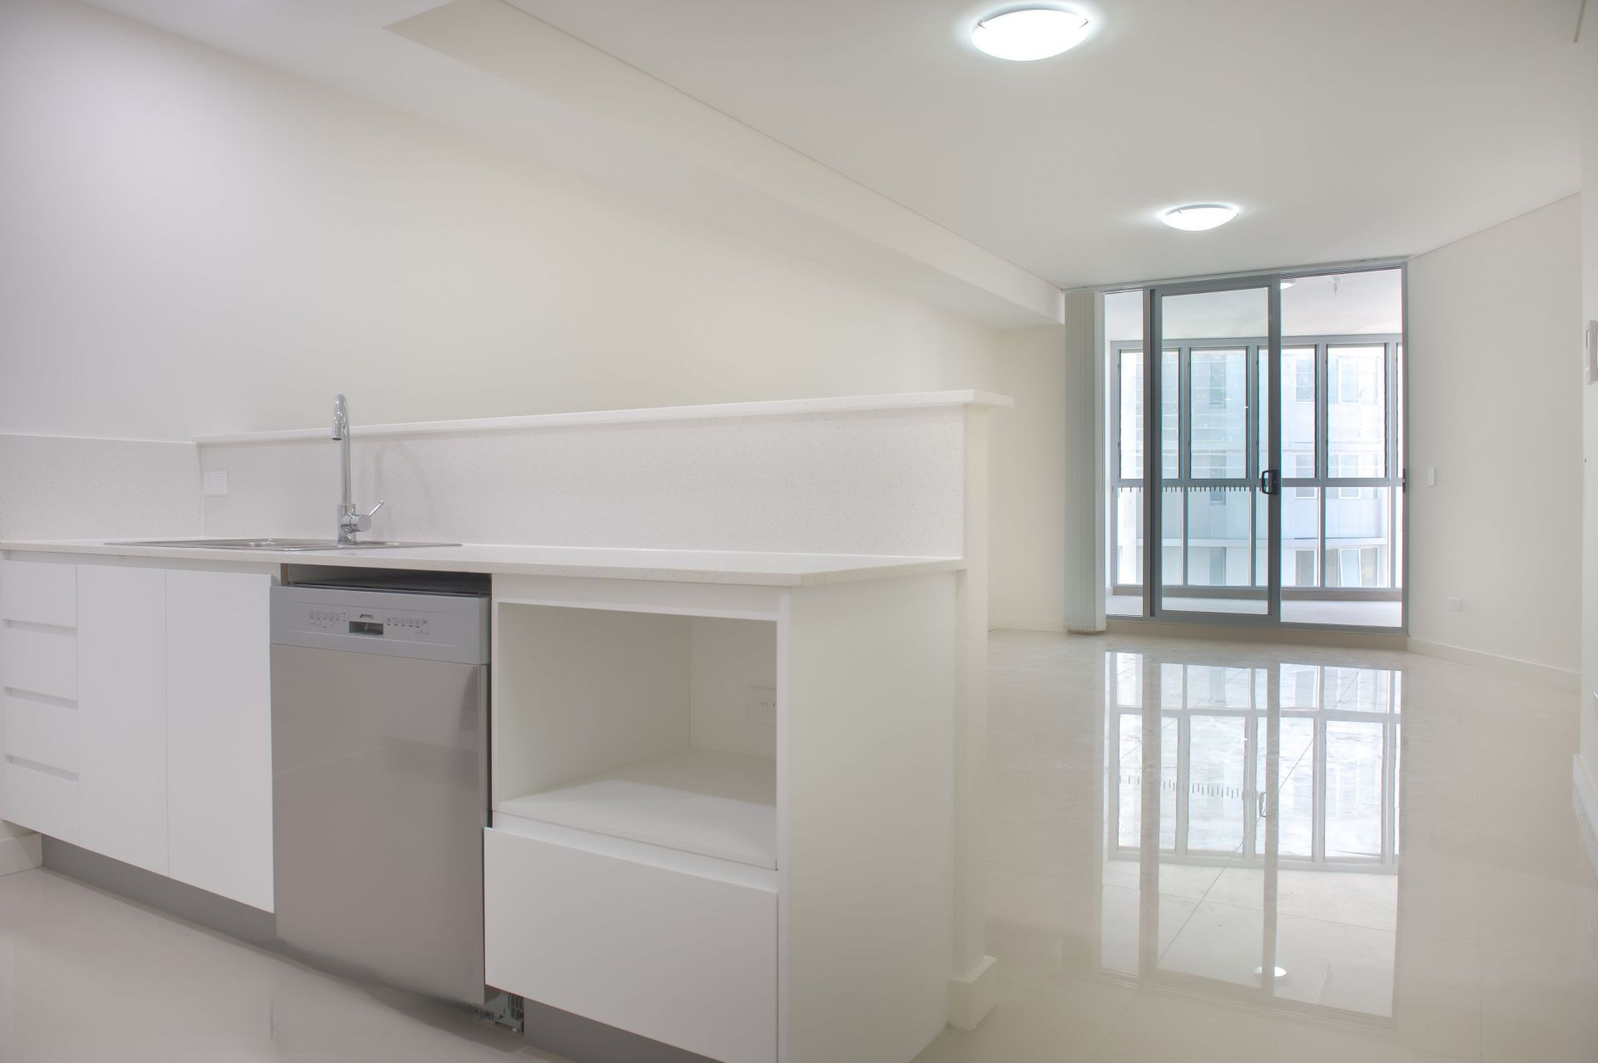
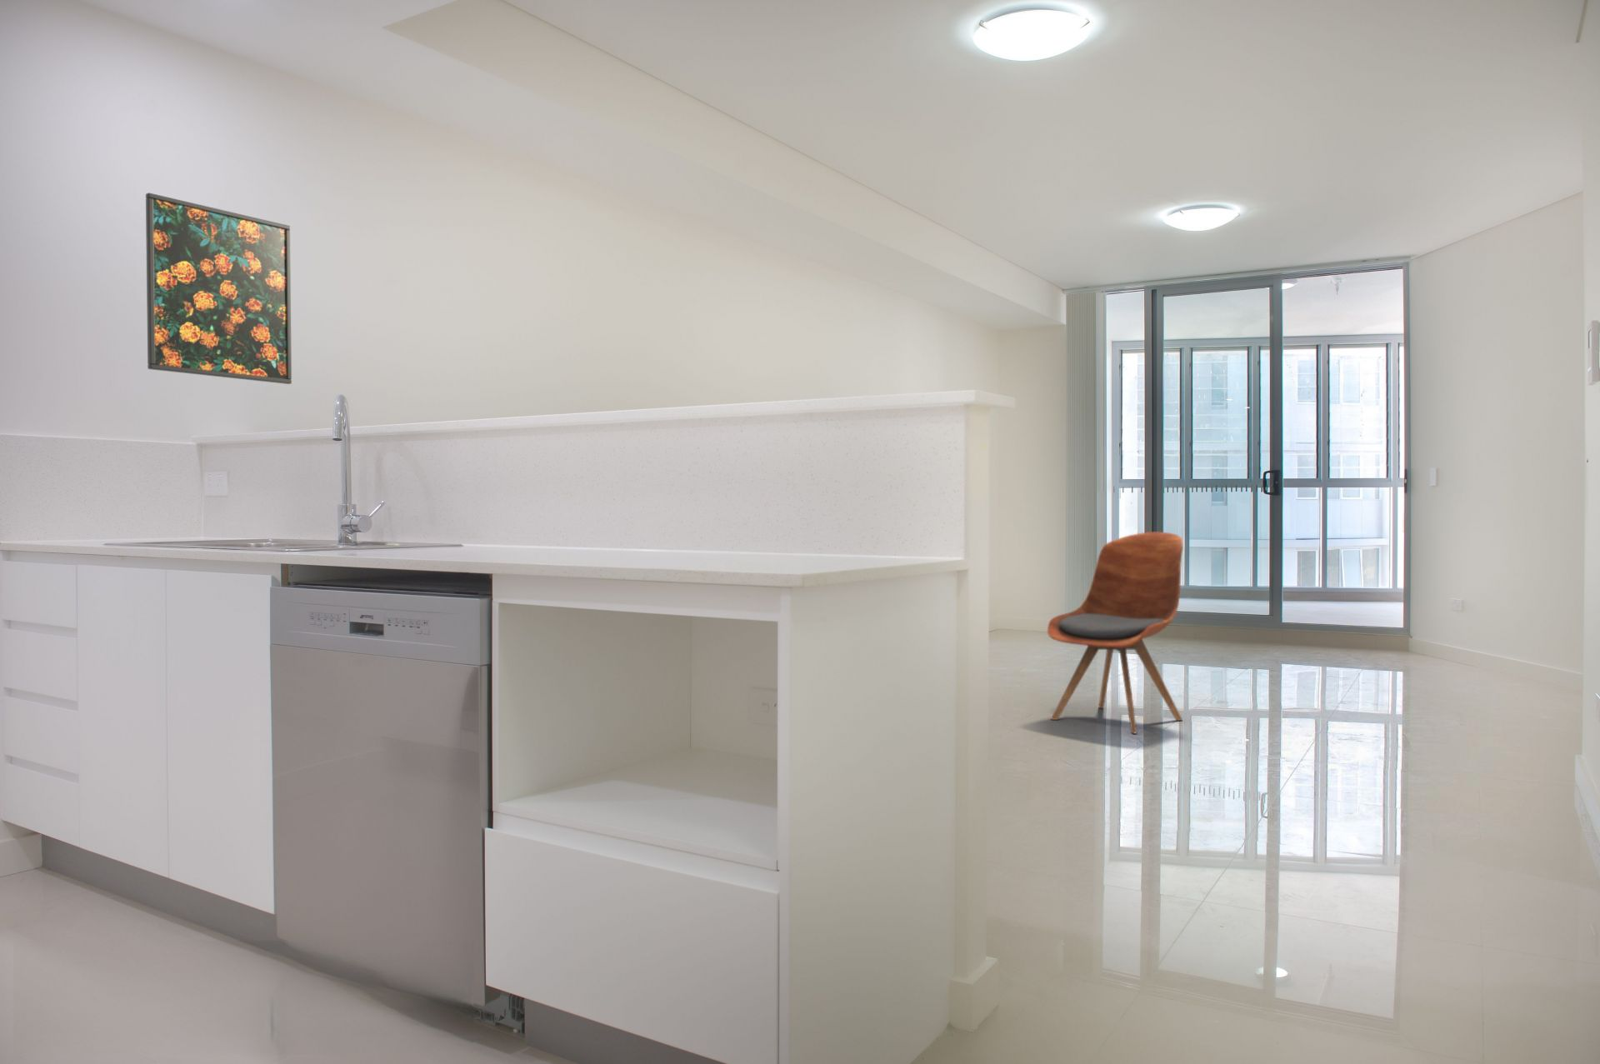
+ dining chair (1118, 626)
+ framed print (222, 293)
